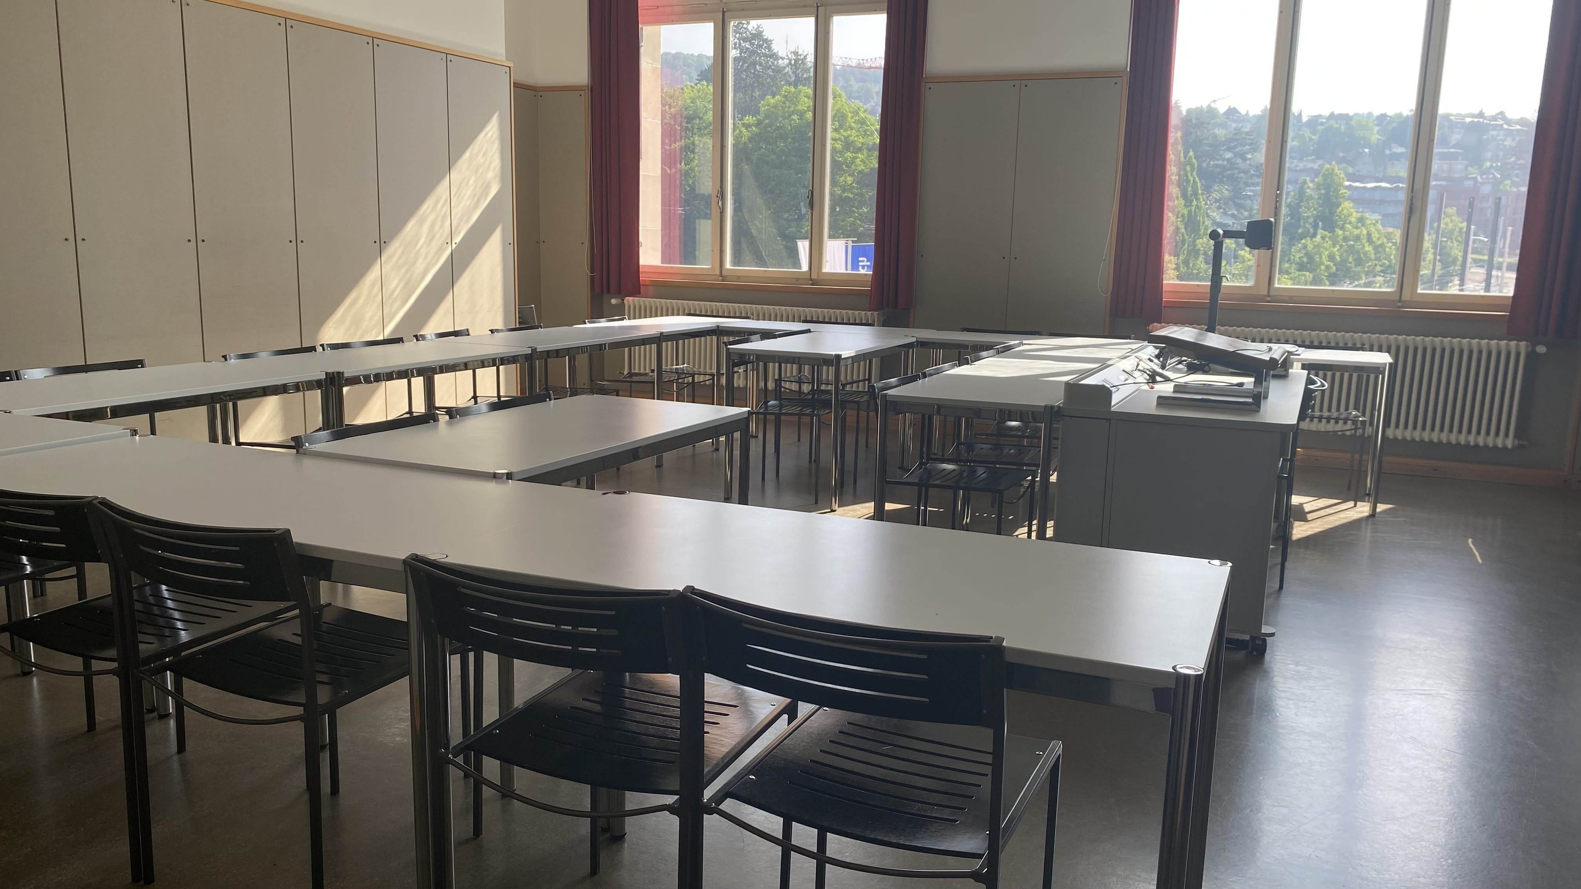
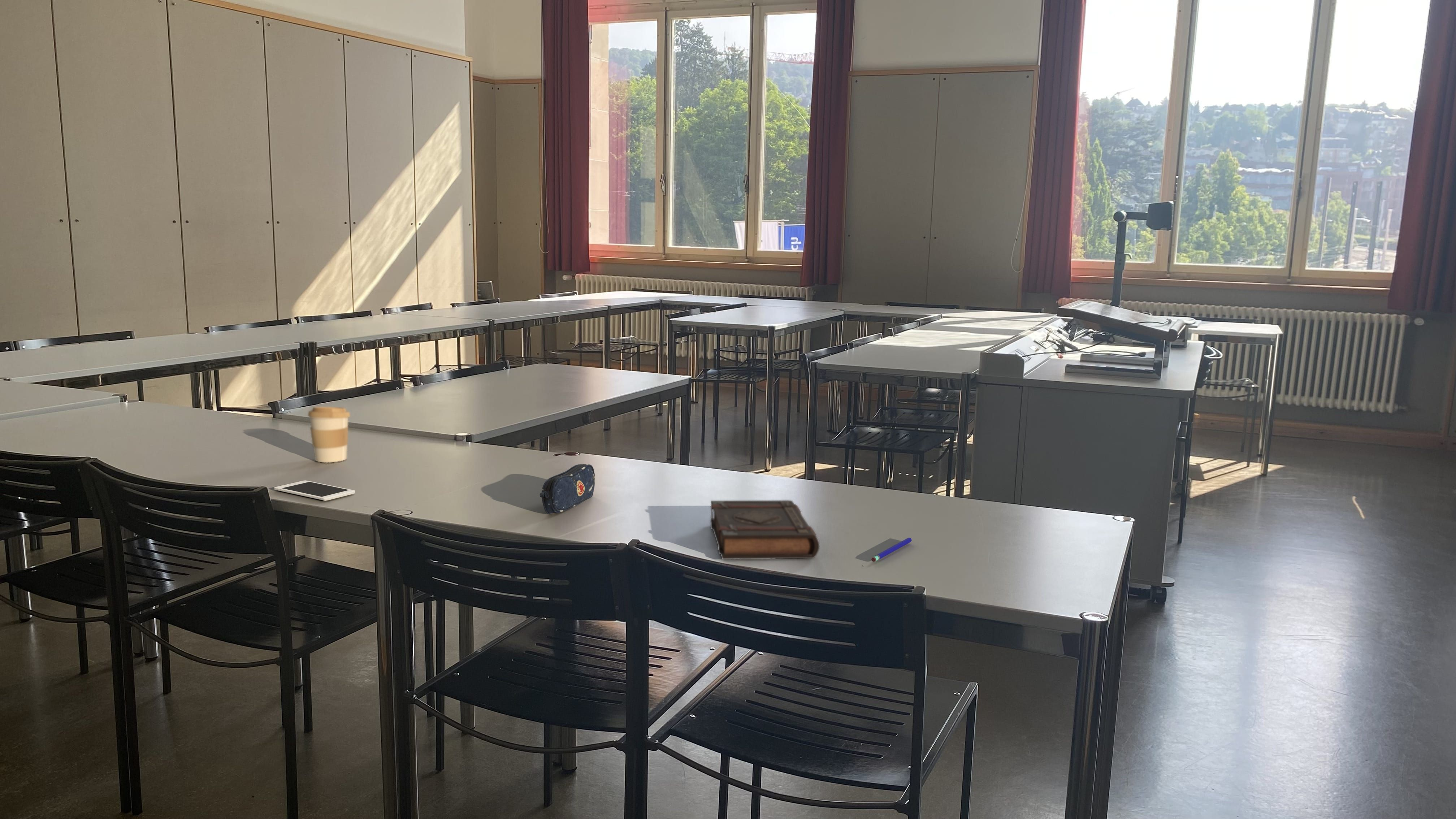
+ book (761, 527)
+ pen (892, 549)
+ cell phone (315, 490)
+ pencil case (570, 488)
+ coffee cup (330, 433)
